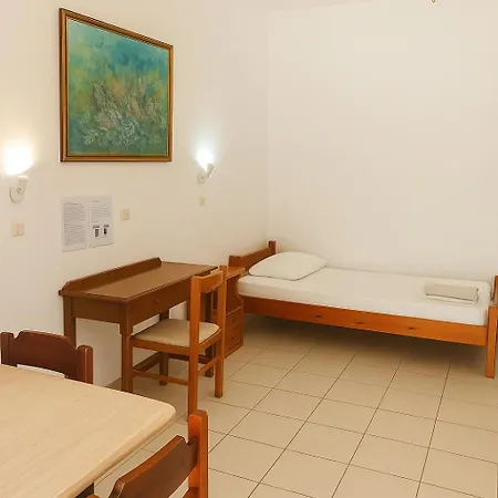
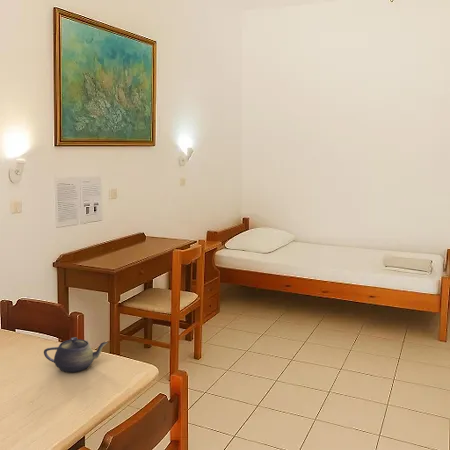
+ teapot (76, 352)
